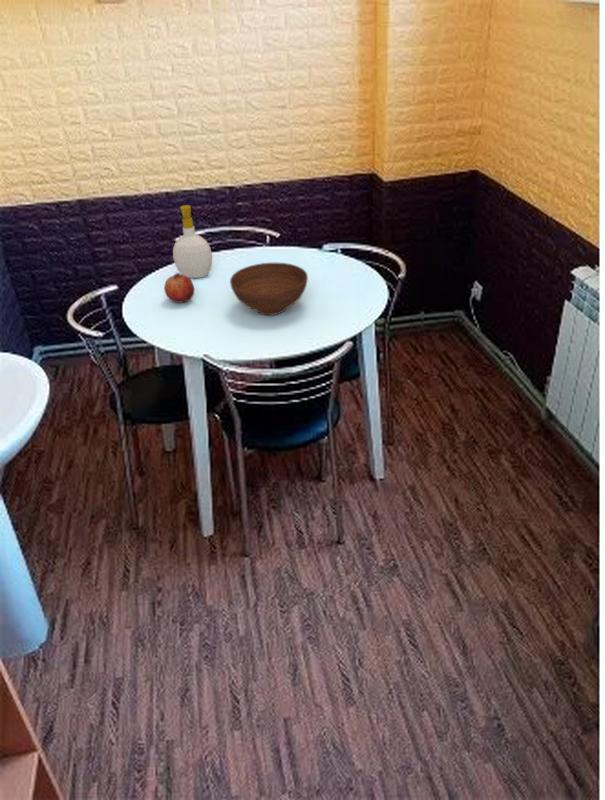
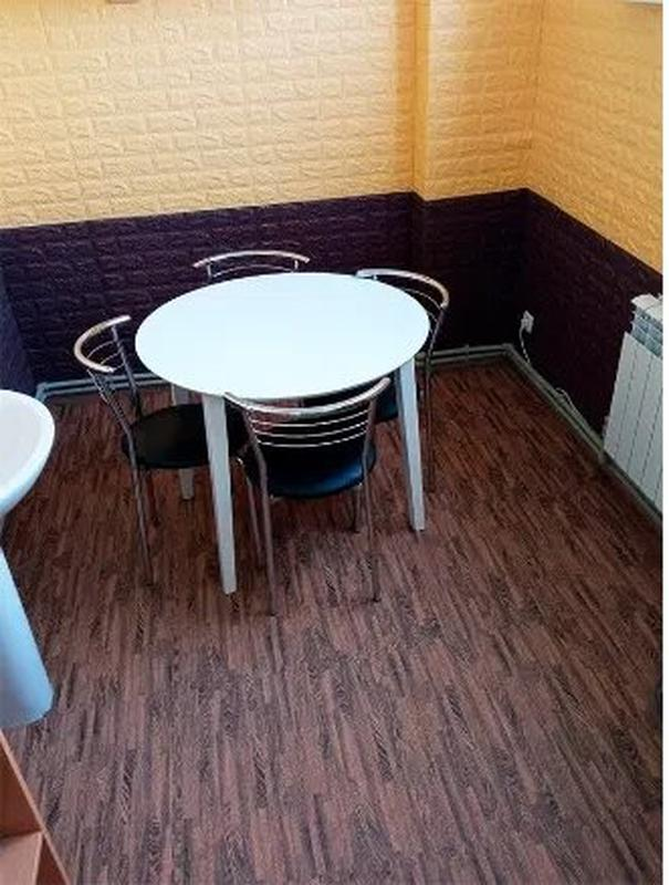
- bowl (270, 293)
- soap bottle (190, 242)
- fruit (179, 287)
